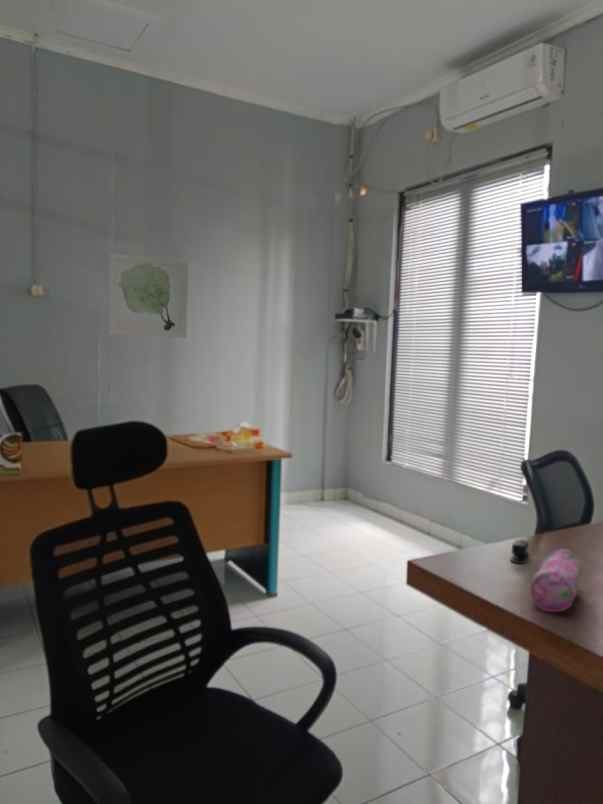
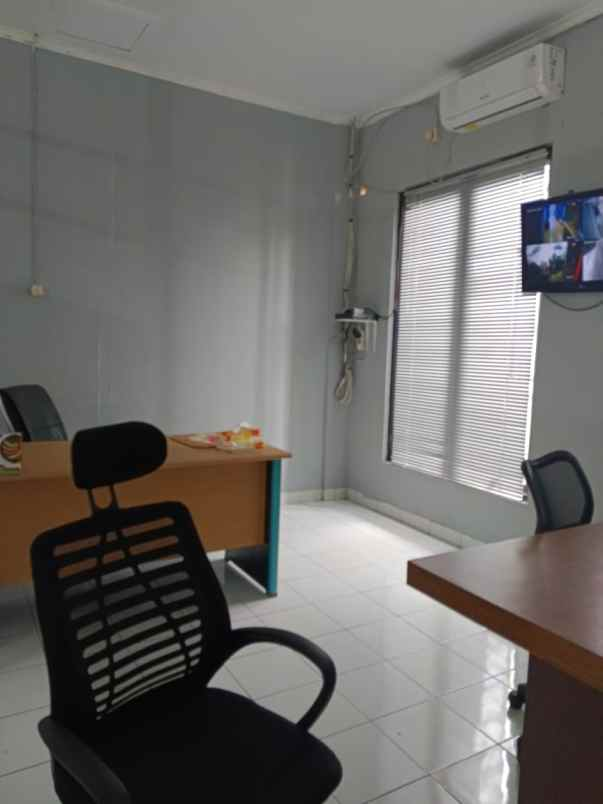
- pencil case (557, 578)
- stapler (520, 547)
- wall art (149, 297)
